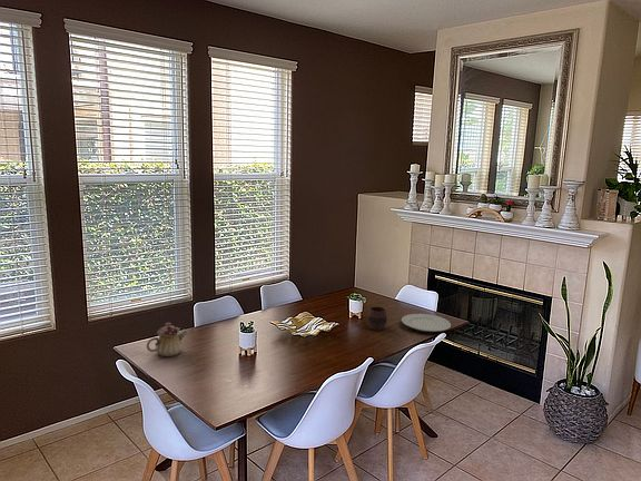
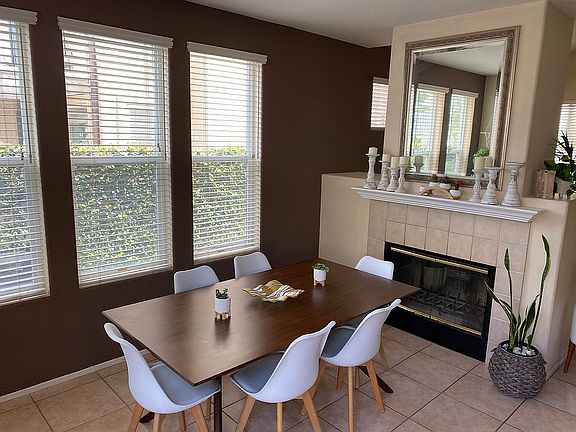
- teapot (167, 337)
- cup (376, 317)
- chinaware (425, 323)
